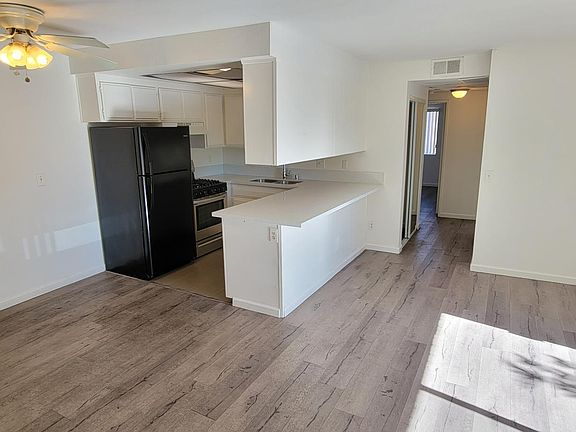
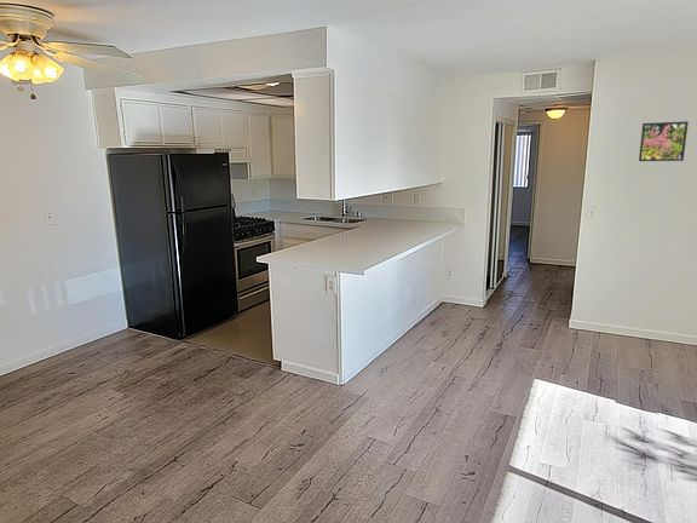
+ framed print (662, 142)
